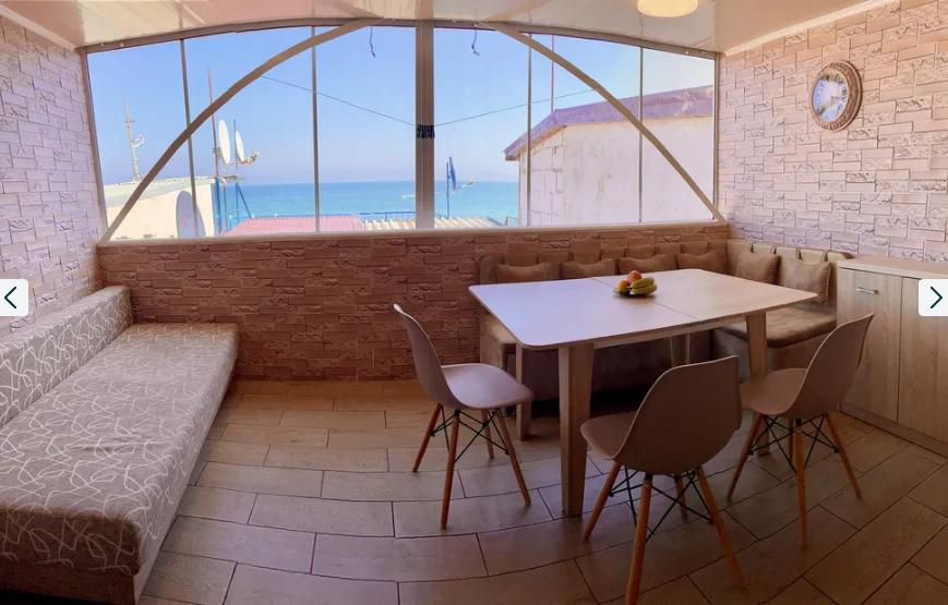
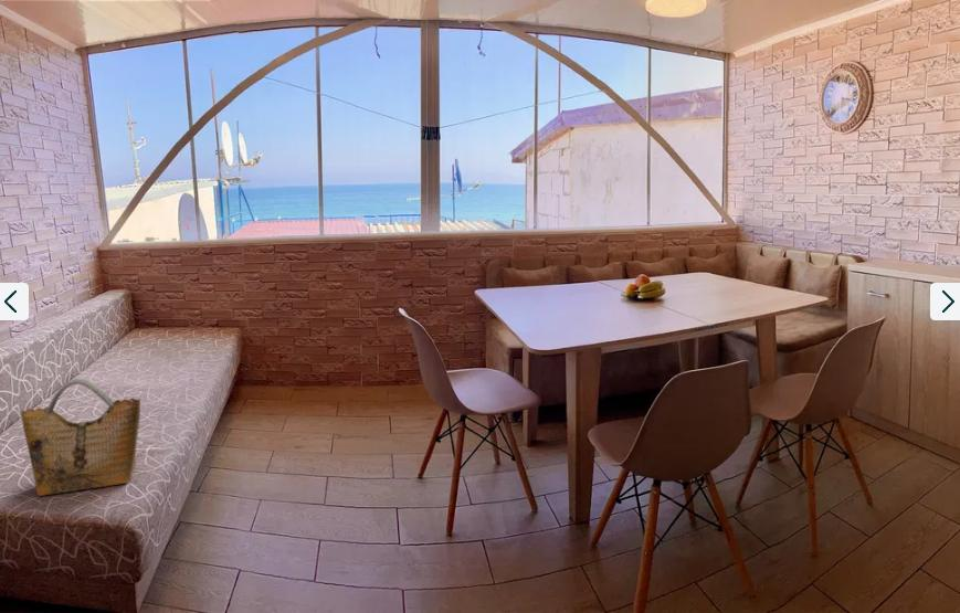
+ grocery bag (85, 430)
